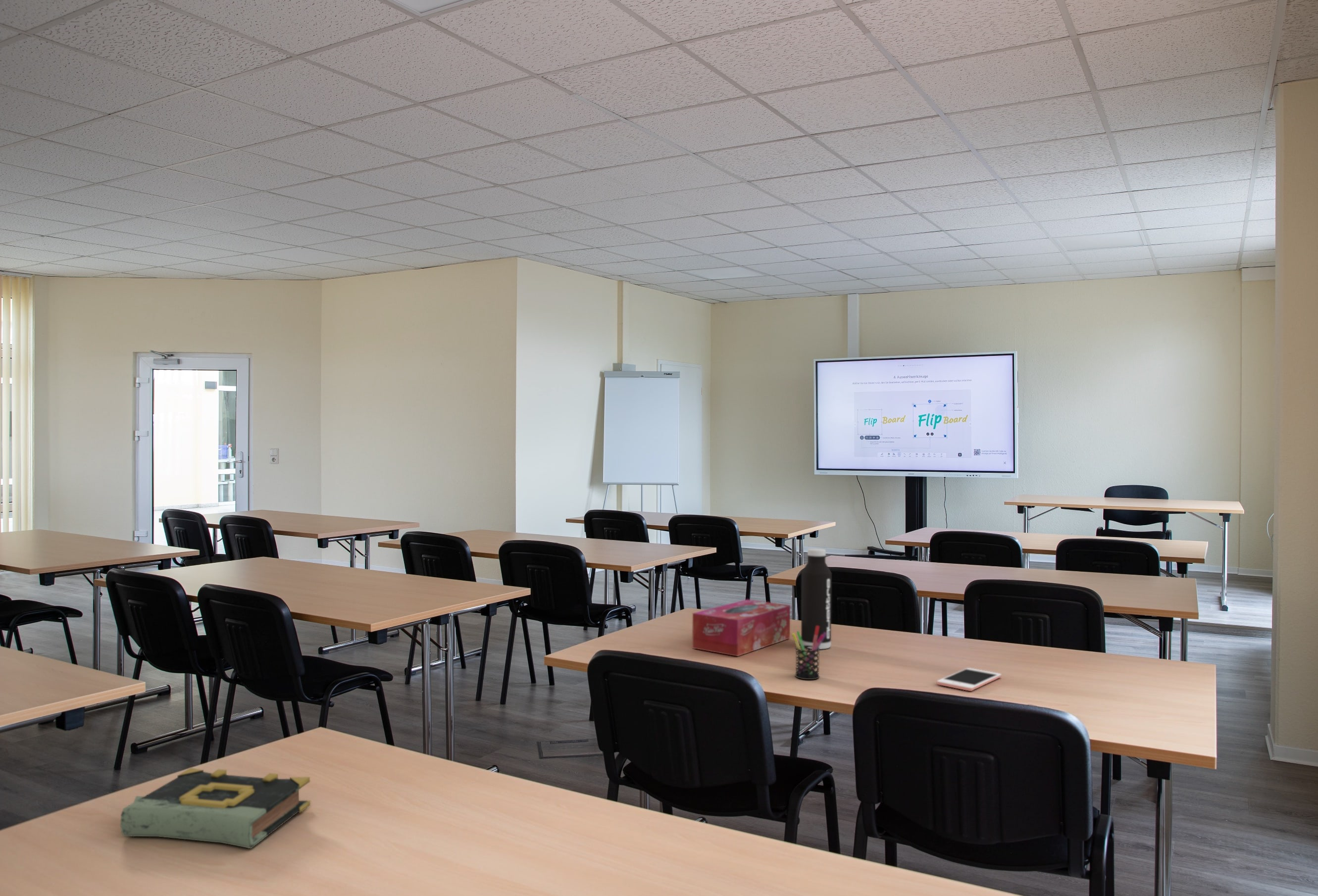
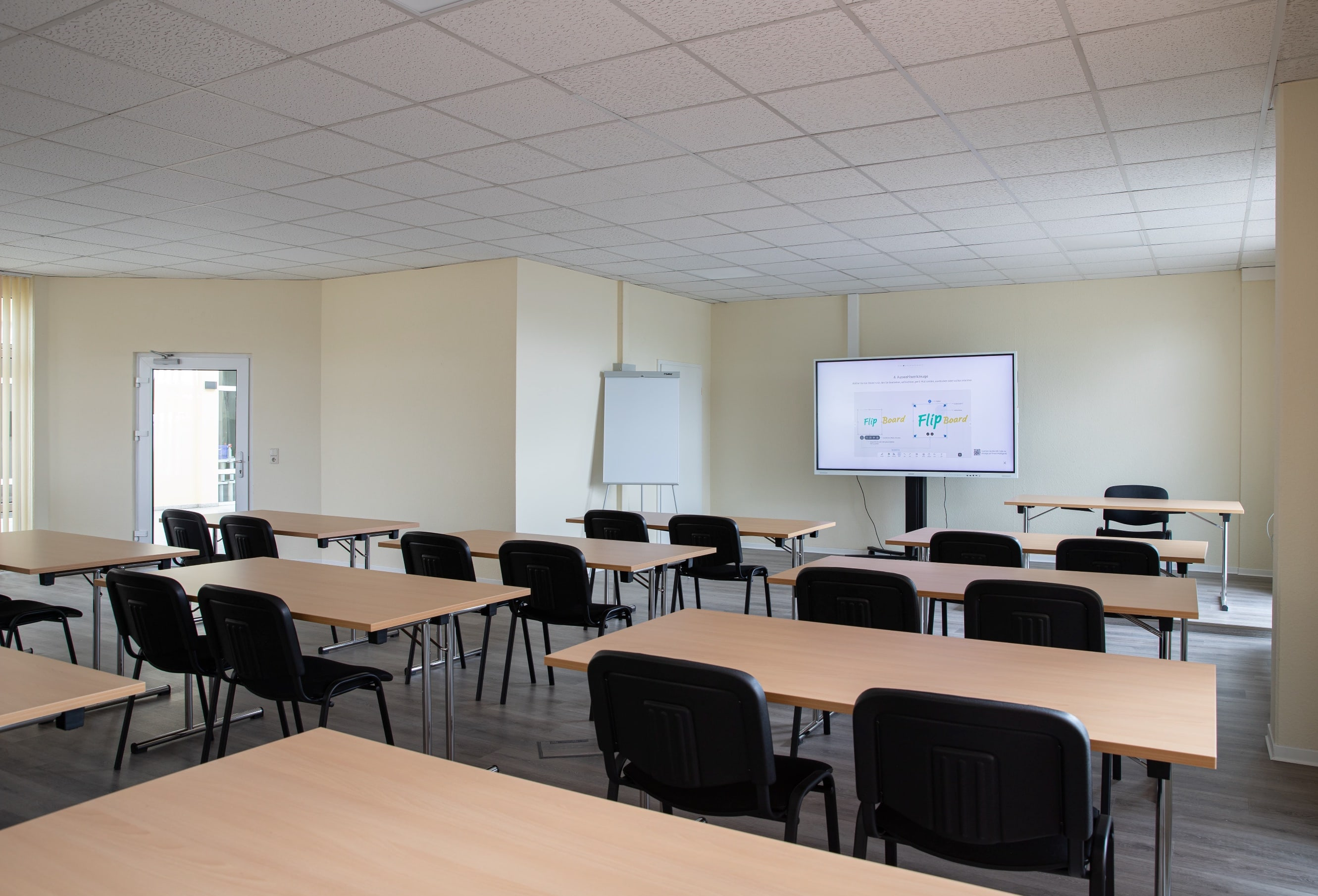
- pen holder (807, 651)
- book (207, 803)
- water bottle (816, 597)
- cell phone (969, 679)
- tissue box (742, 626)
